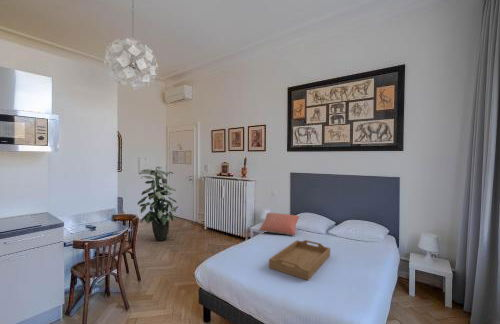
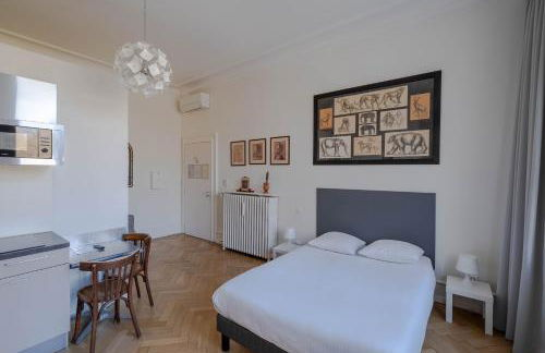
- pillow (279, 223)
- serving tray (301, 256)
- indoor plant (158, 202)
